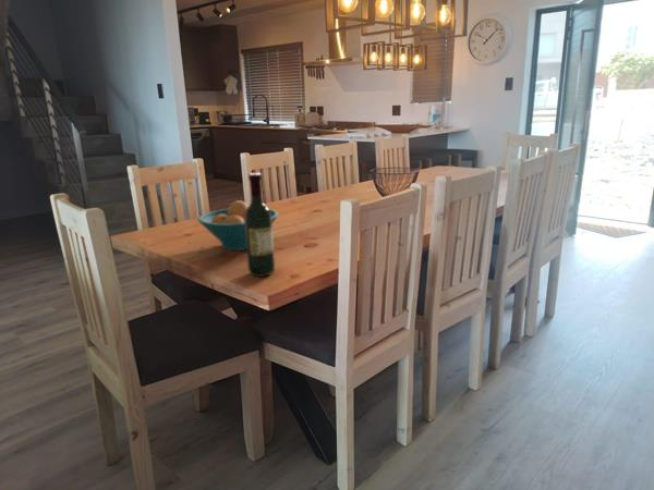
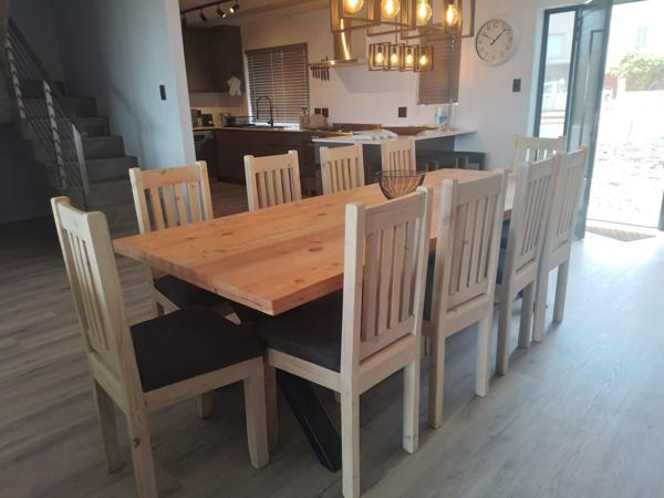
- fruit bowl (239, 223)
- wine bottle (258, 224)
